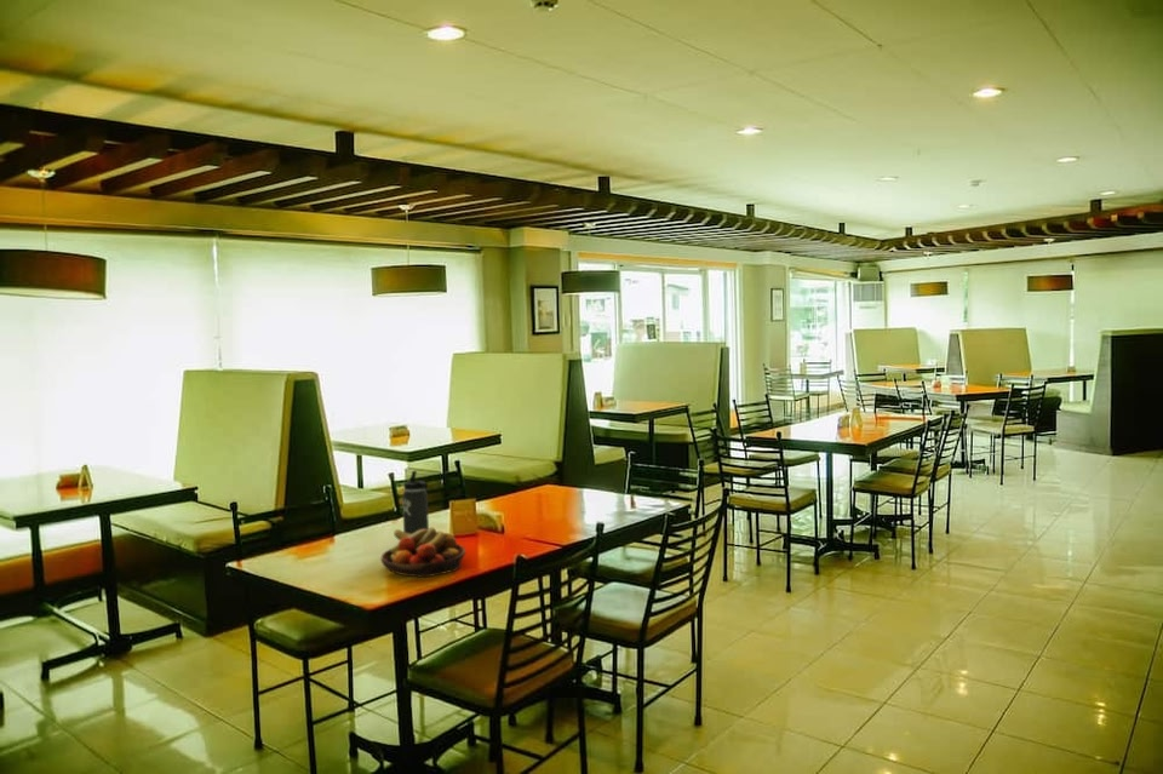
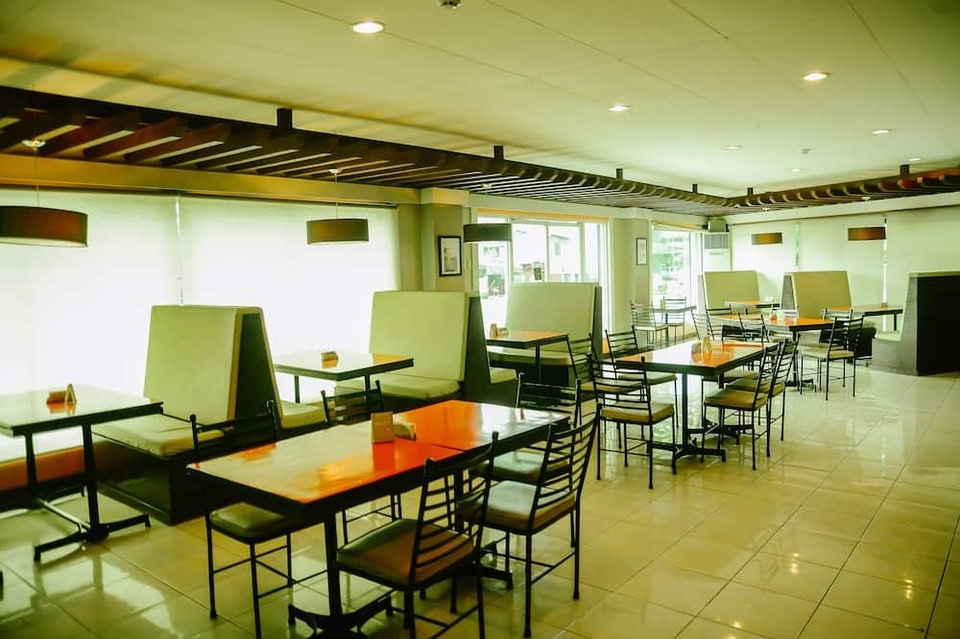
- thermos bottle (417, 506)
- fruit bowl (422, 549)
